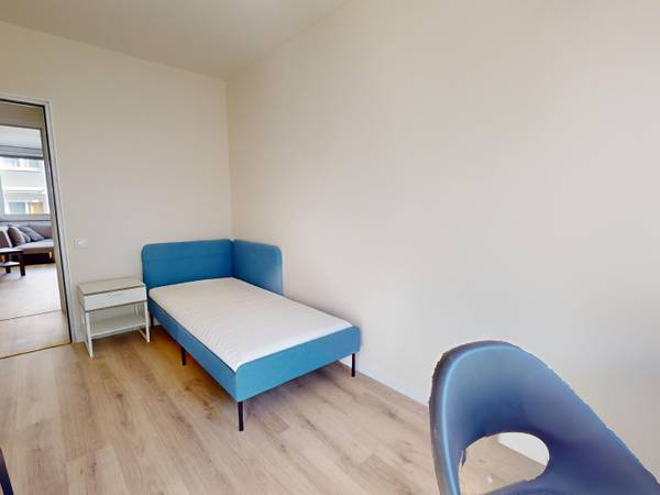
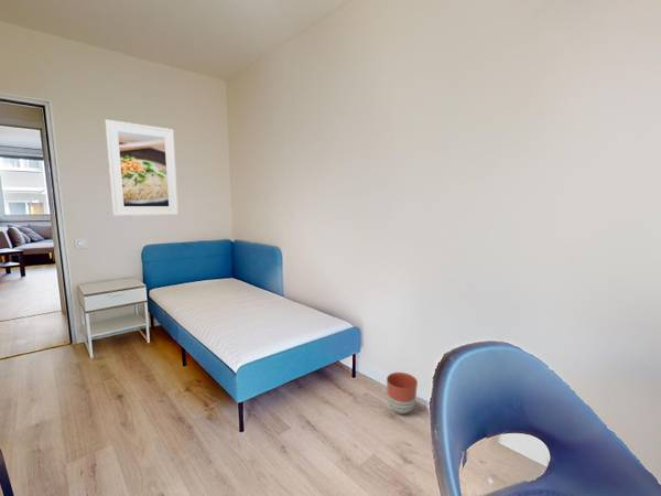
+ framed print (144, 171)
+ planter (401, 395)
